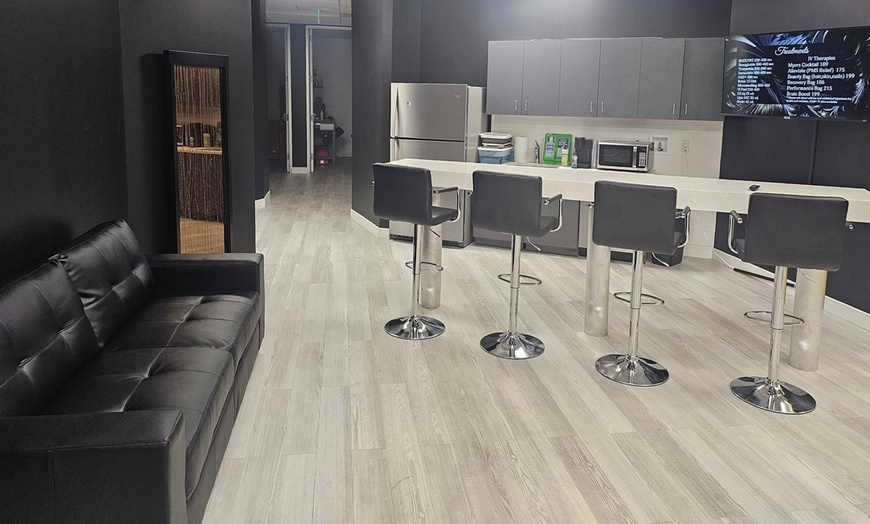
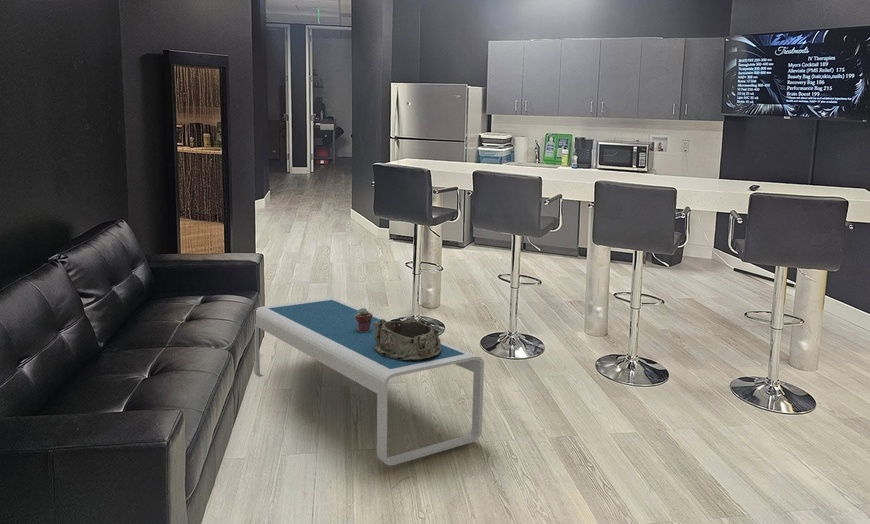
+ potted succulent (363, 318)
+ coffee table (356, 367)
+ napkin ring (407, 336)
